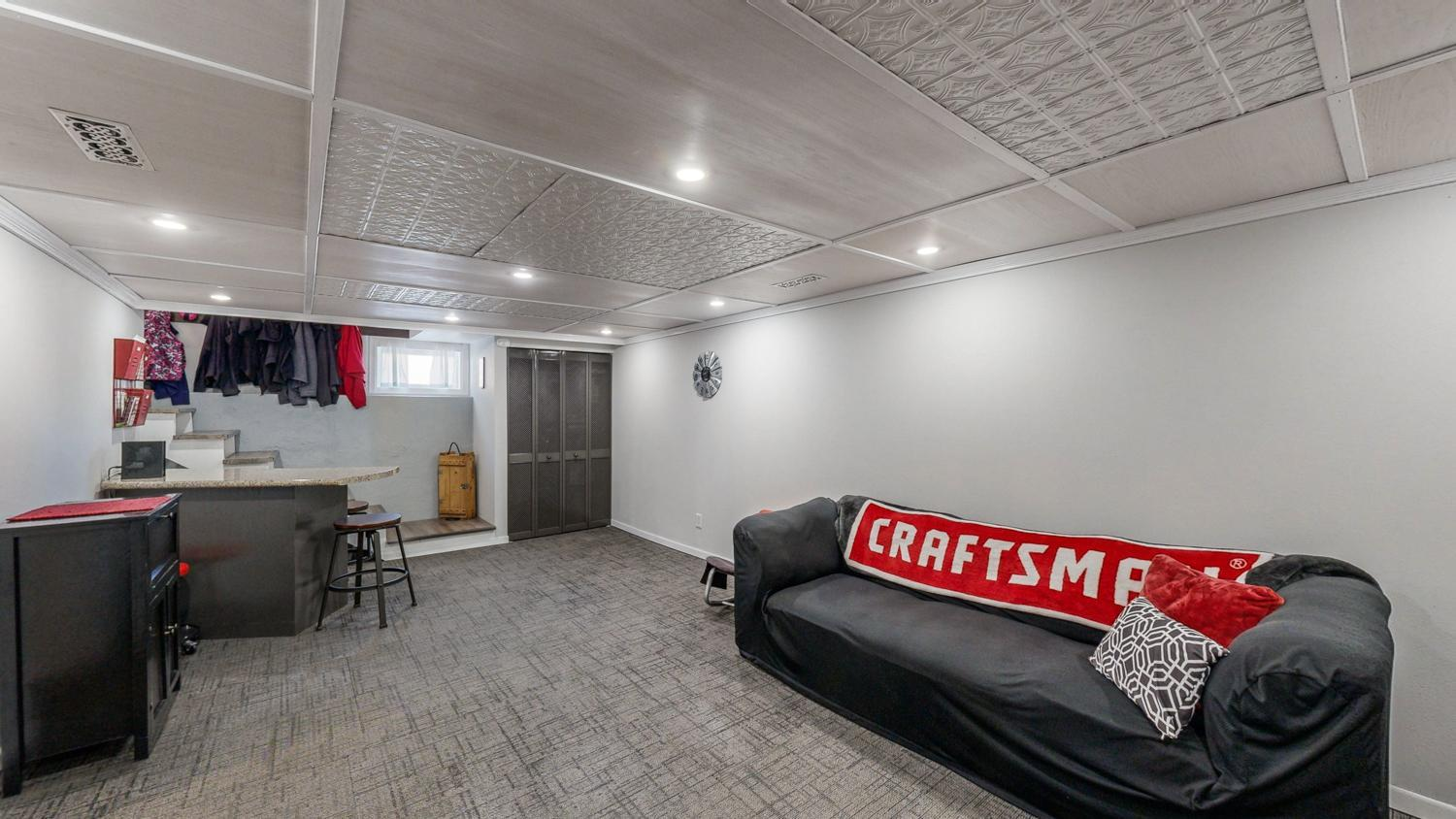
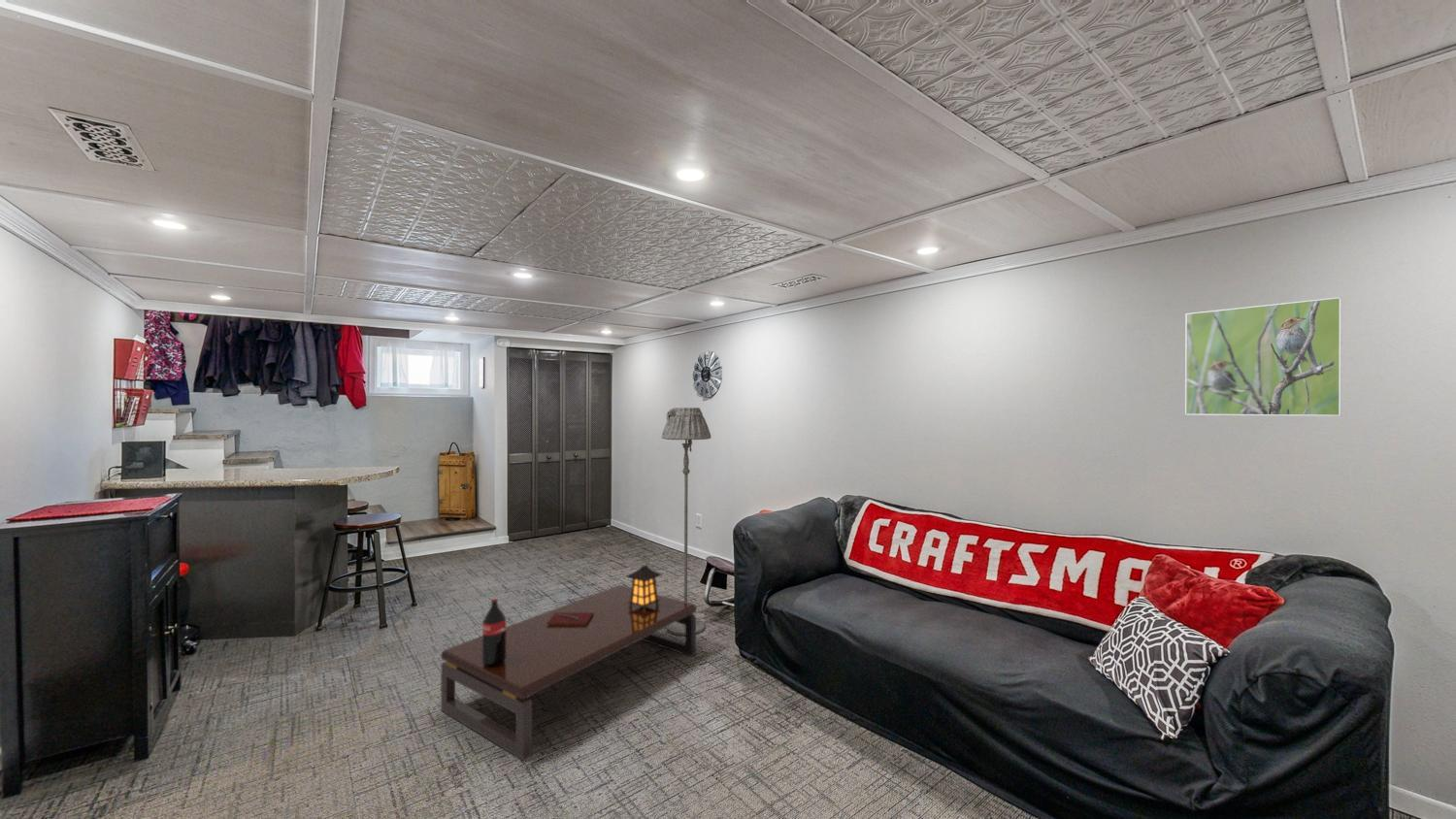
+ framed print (1257, 360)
+ floor lamp (685, 517)
+ coffee table (581, 625)
